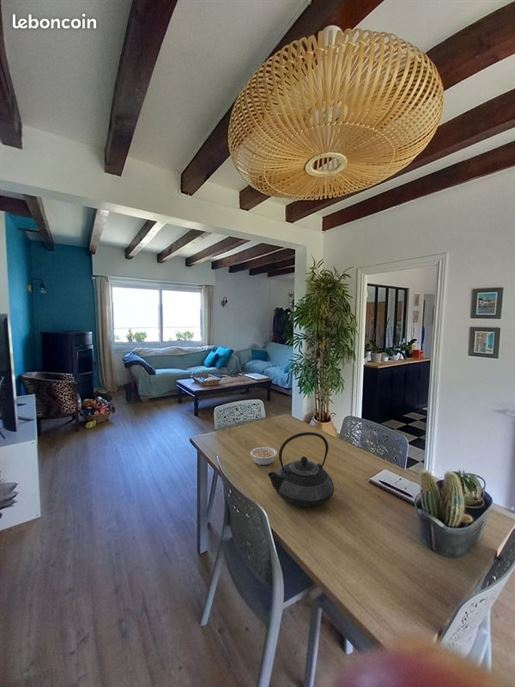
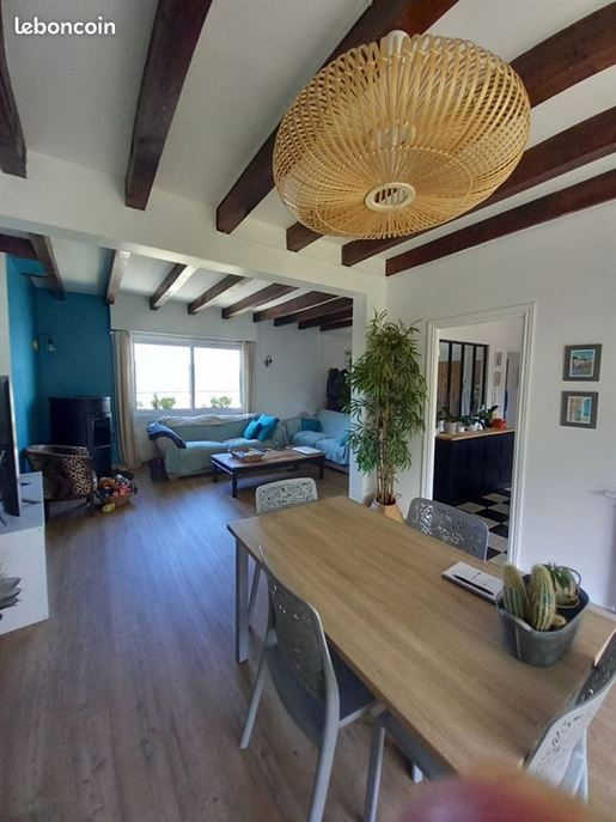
- legume (262, 456)
- teapot (300, 464)
